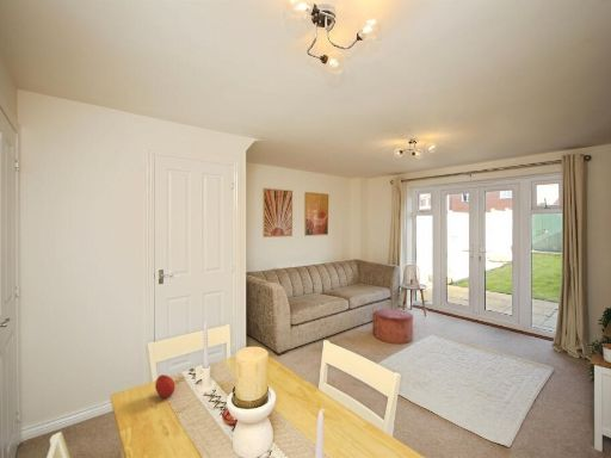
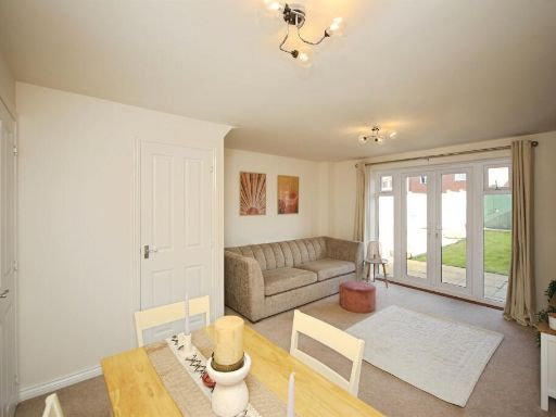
- fruit (165, 384)
